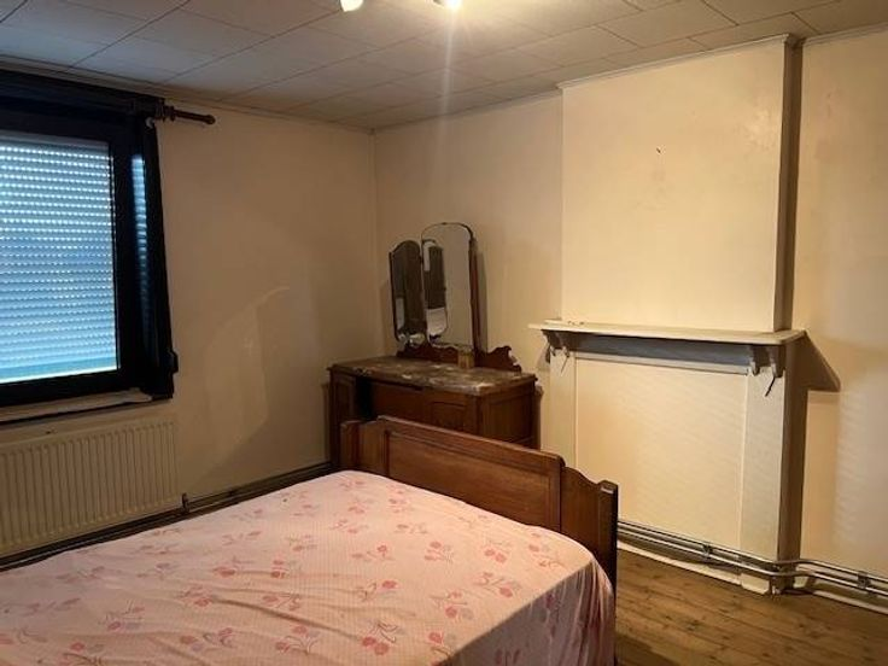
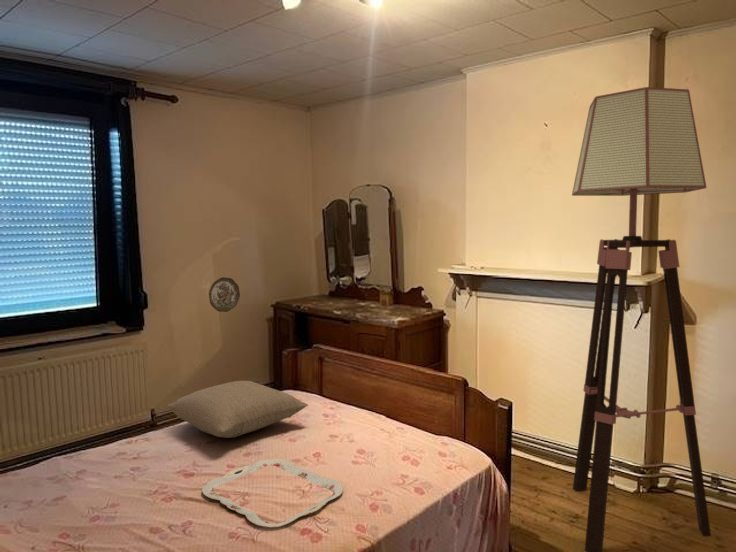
+ serving tray (287, 472)
+ floor lamp (623, 317)
+ pillow (237, 406)
+ decorative plate (223, 294)
